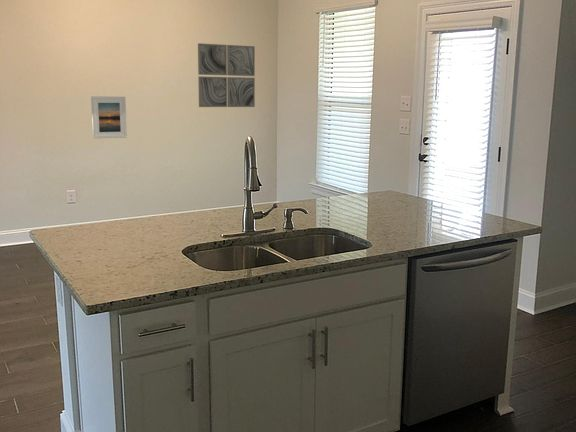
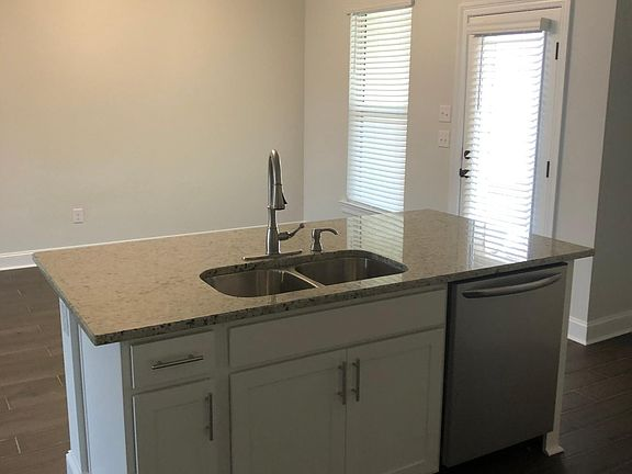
- wall art (227, 77)
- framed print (109, 117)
